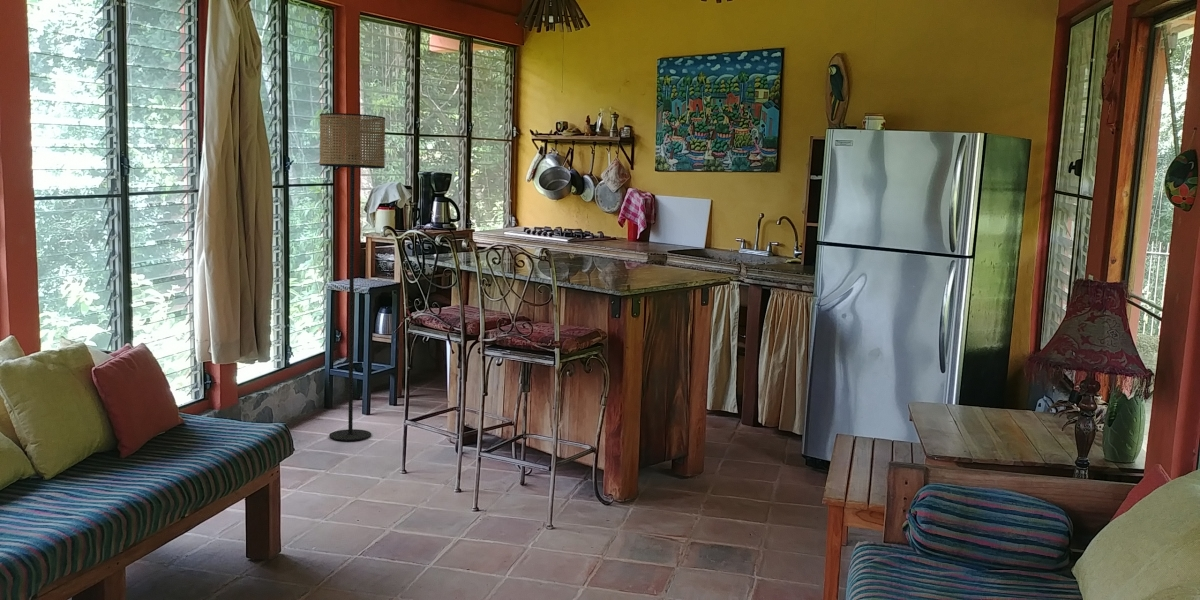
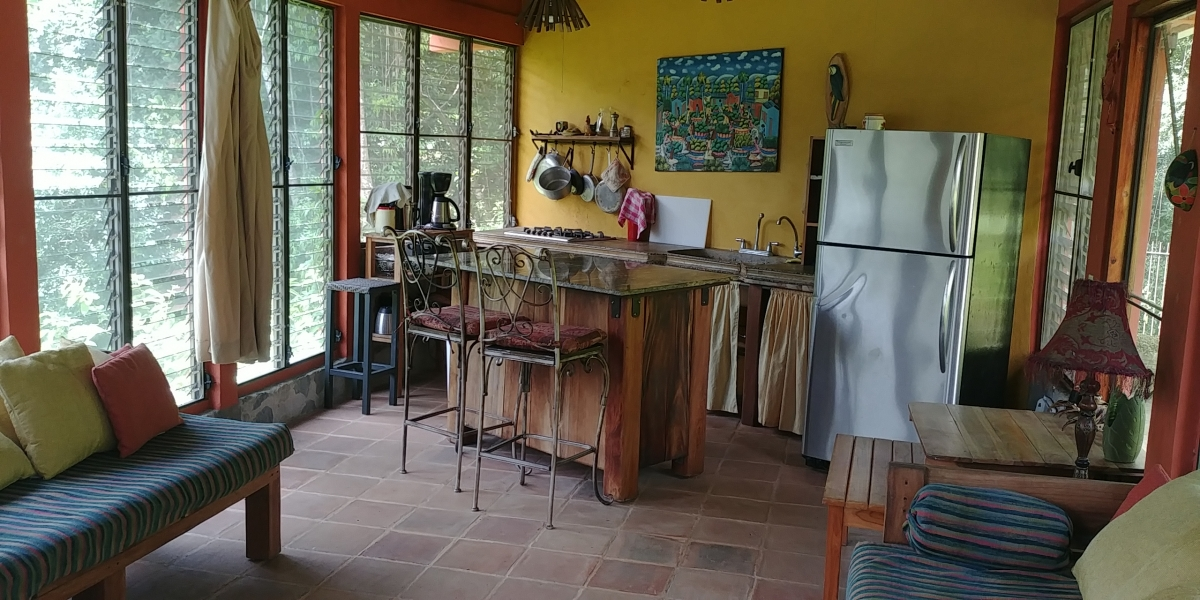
- floor lamp (351, 278)
